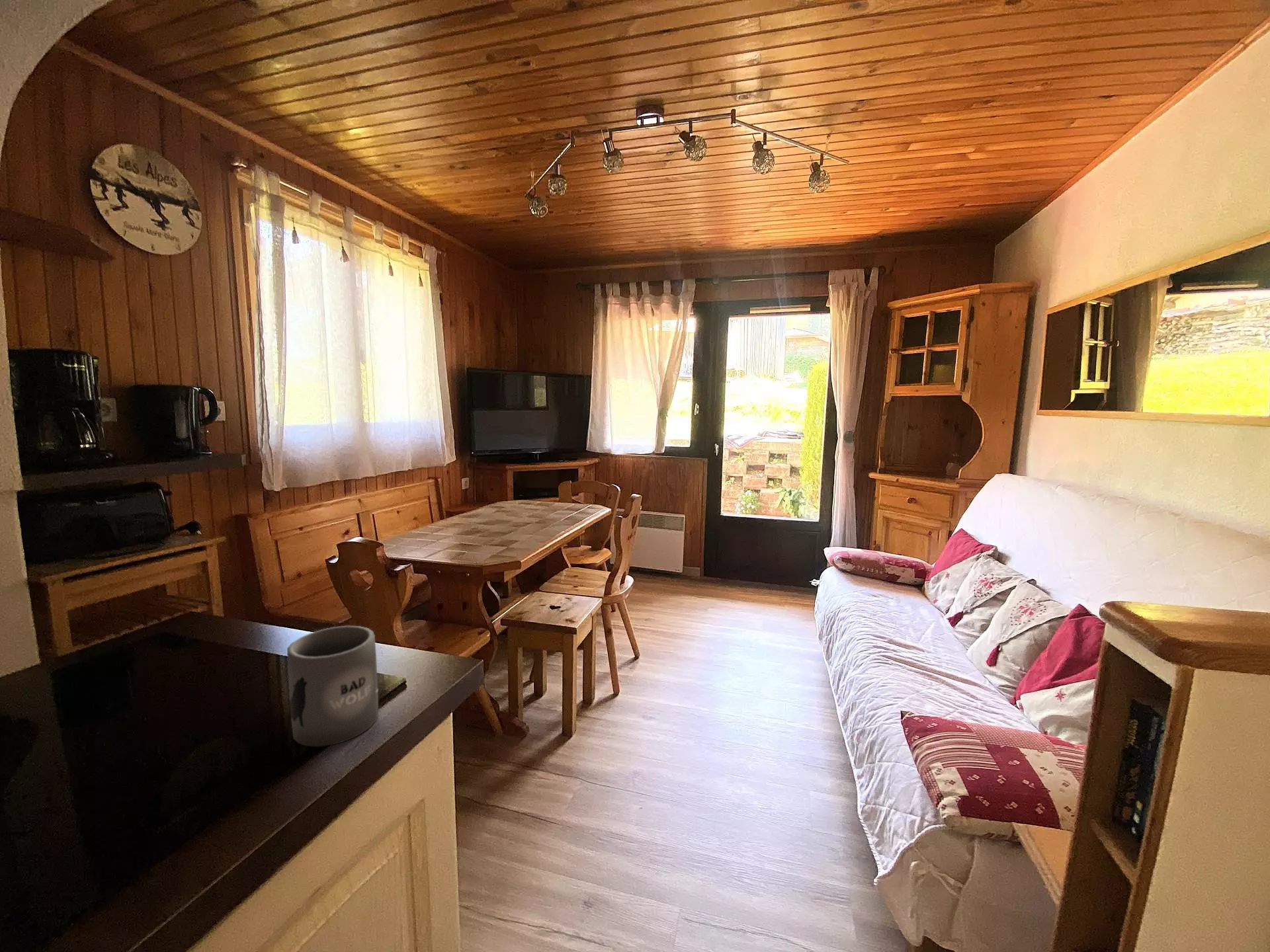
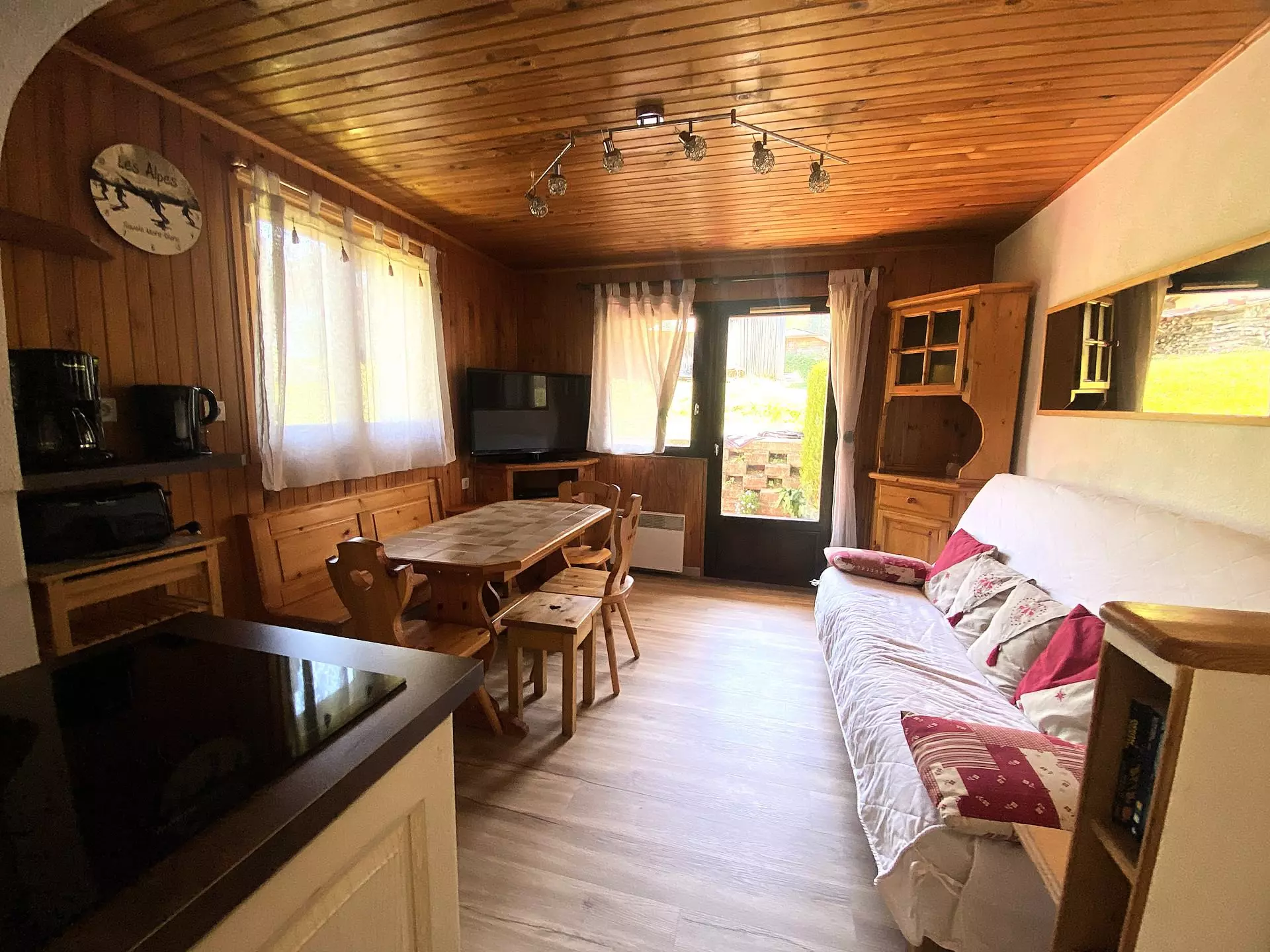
- mug (329, 677)
